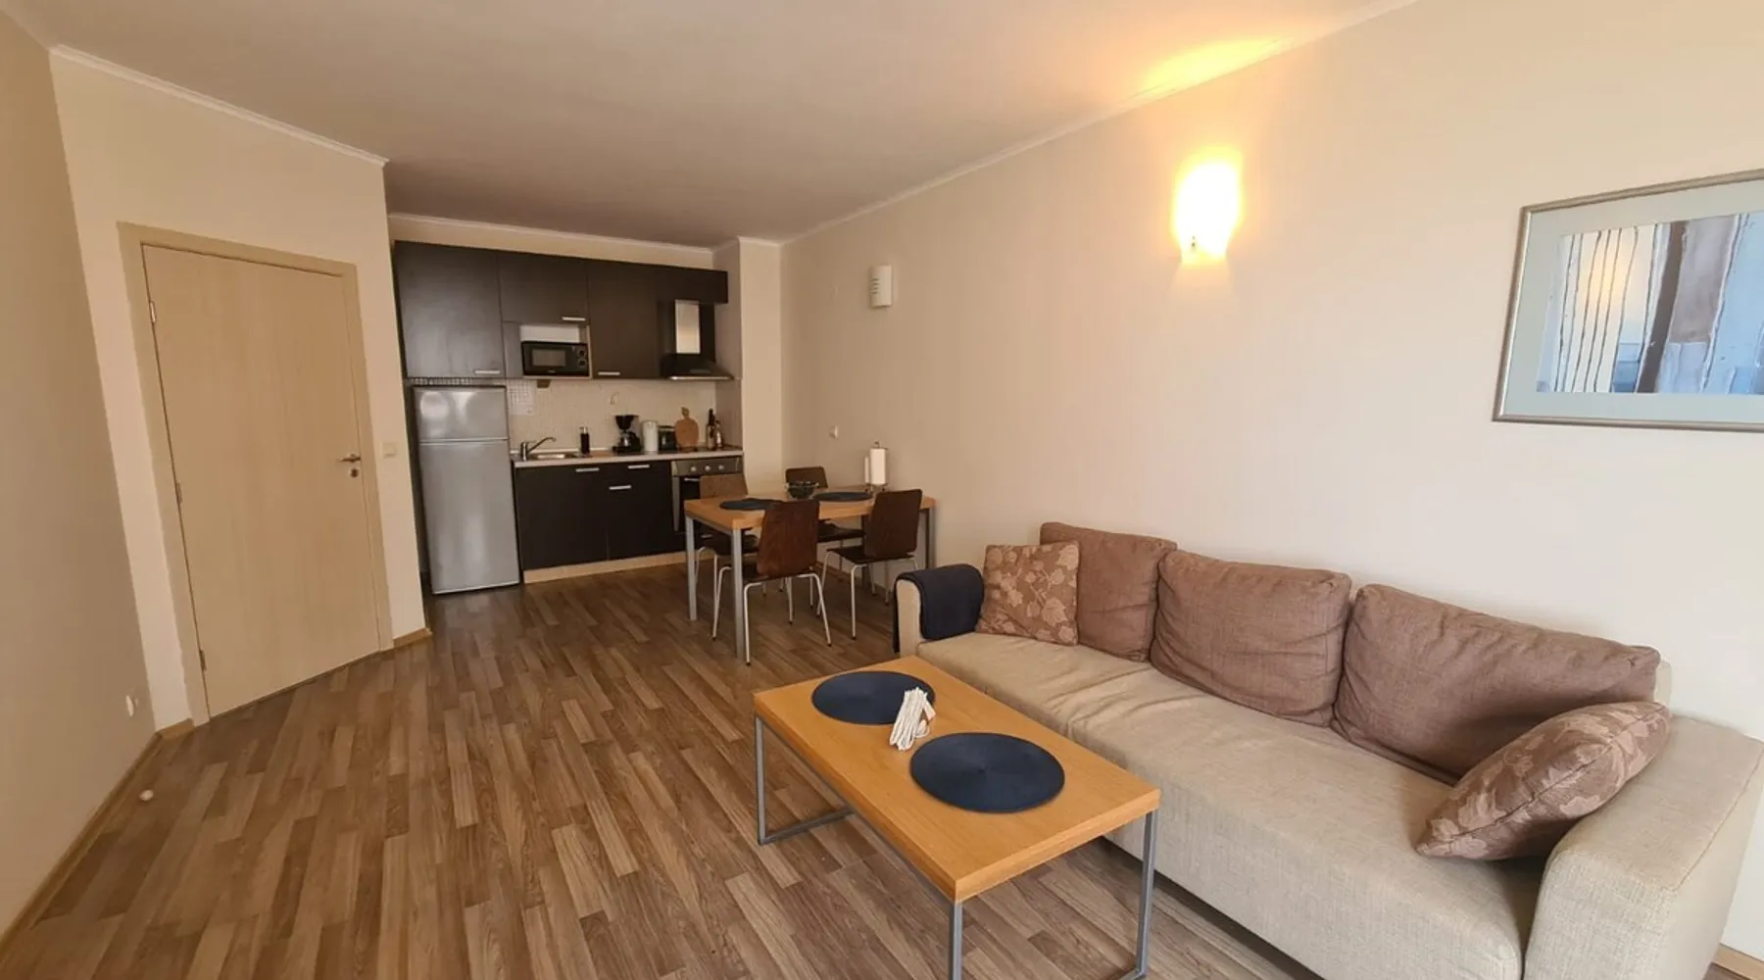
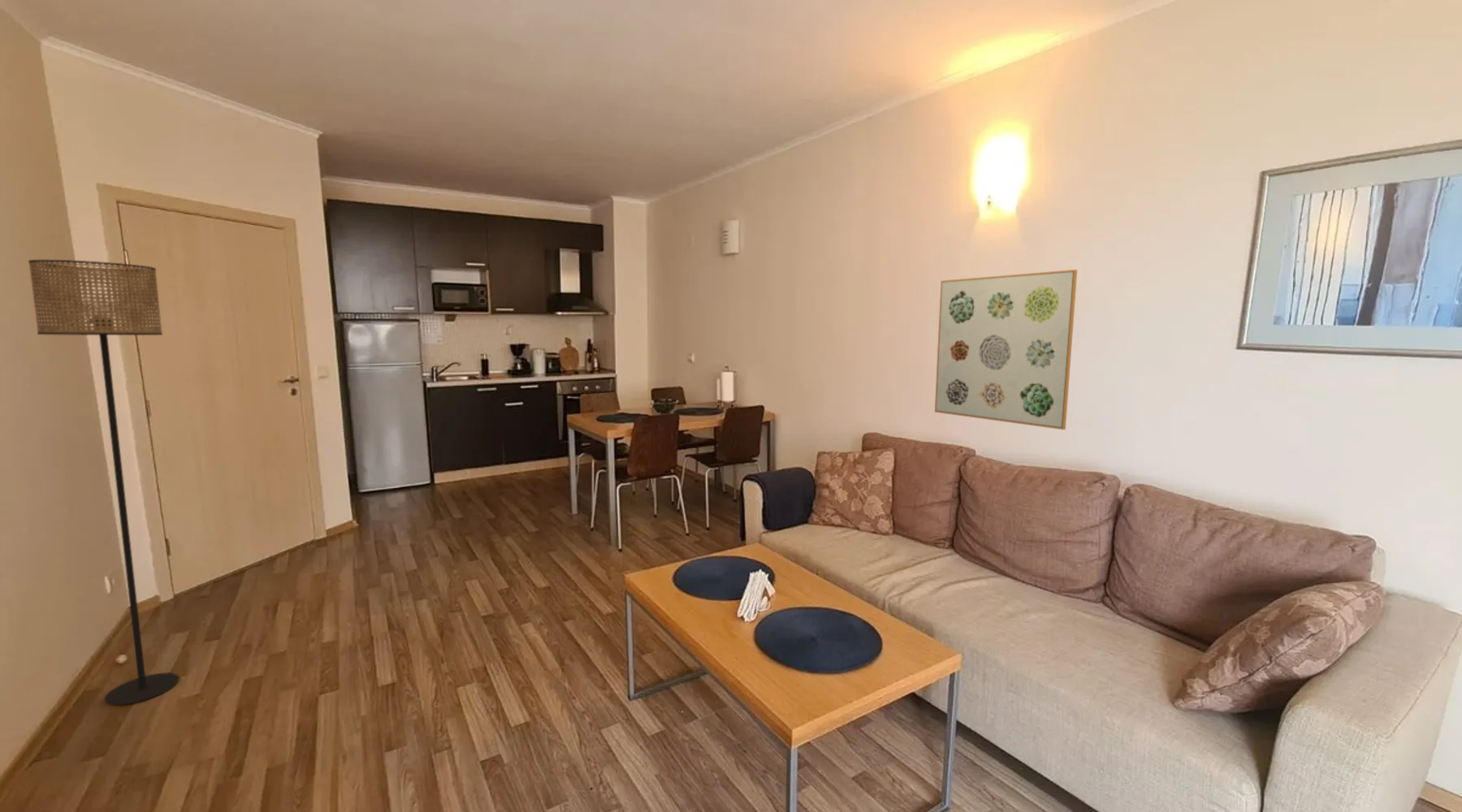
+ floor lamp (120, 486)
+ wall art (997, 348)
